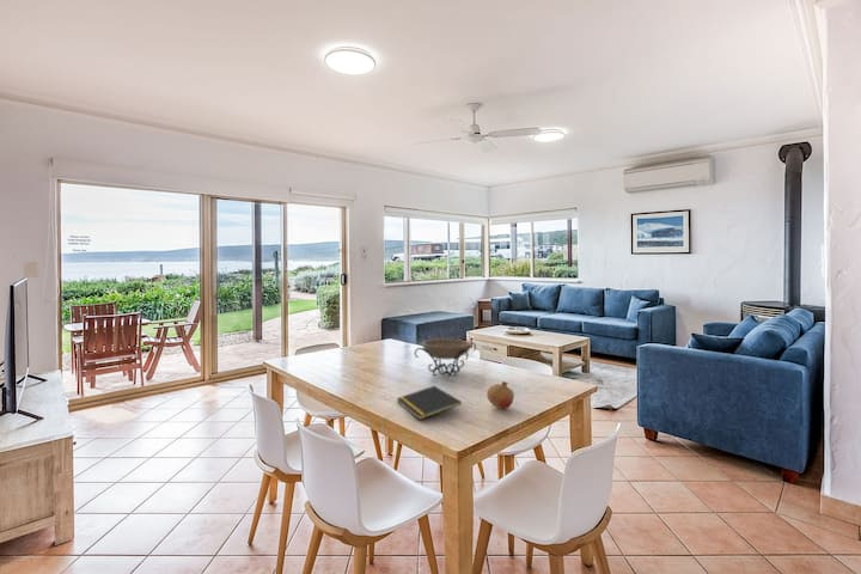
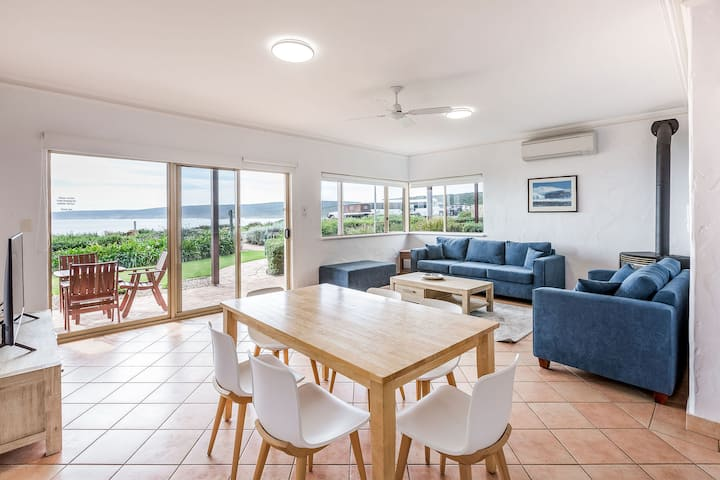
- decorative bowl (446, 358)
- fruit (500, 393)
- notepad (427, 401)
